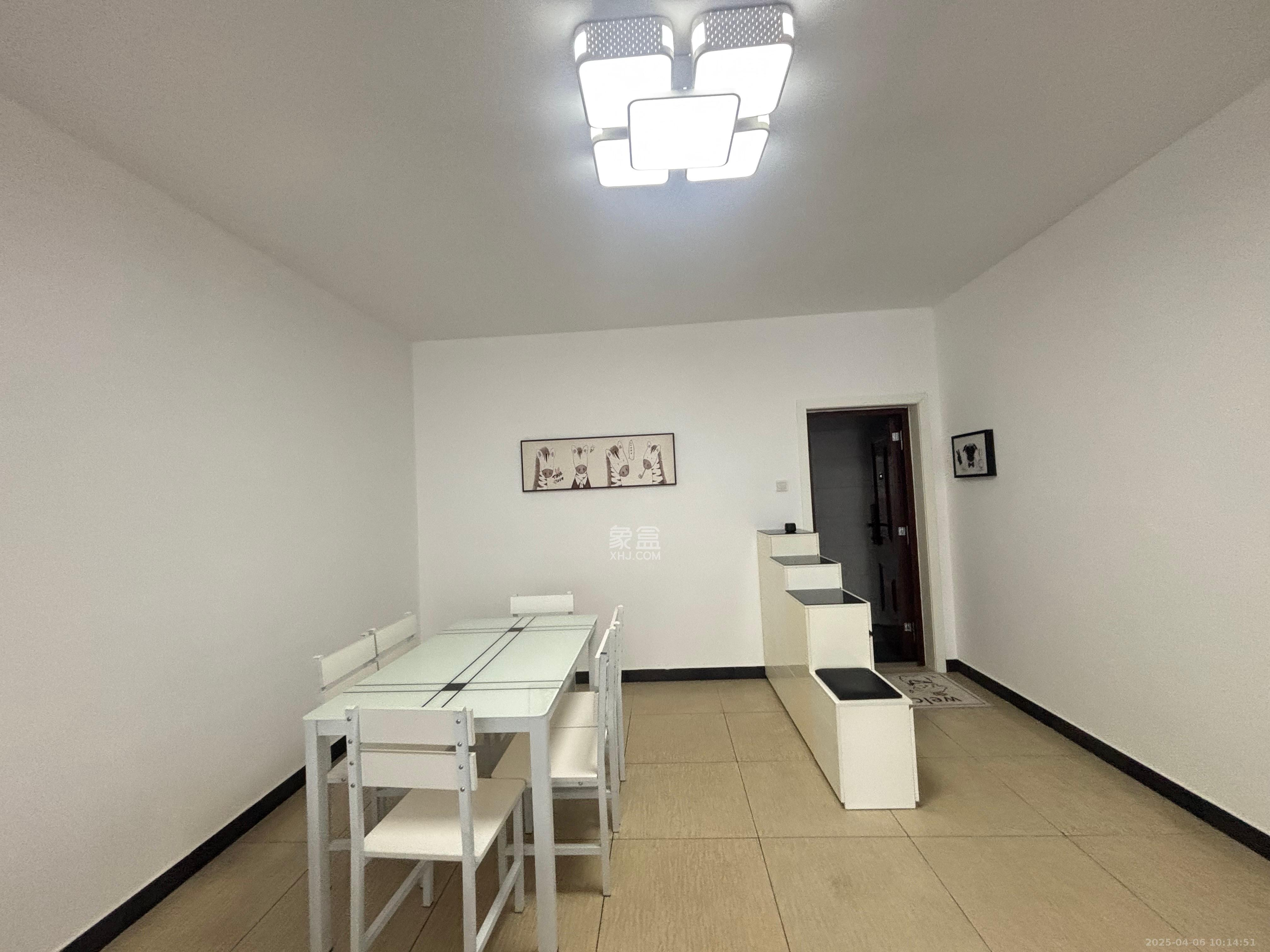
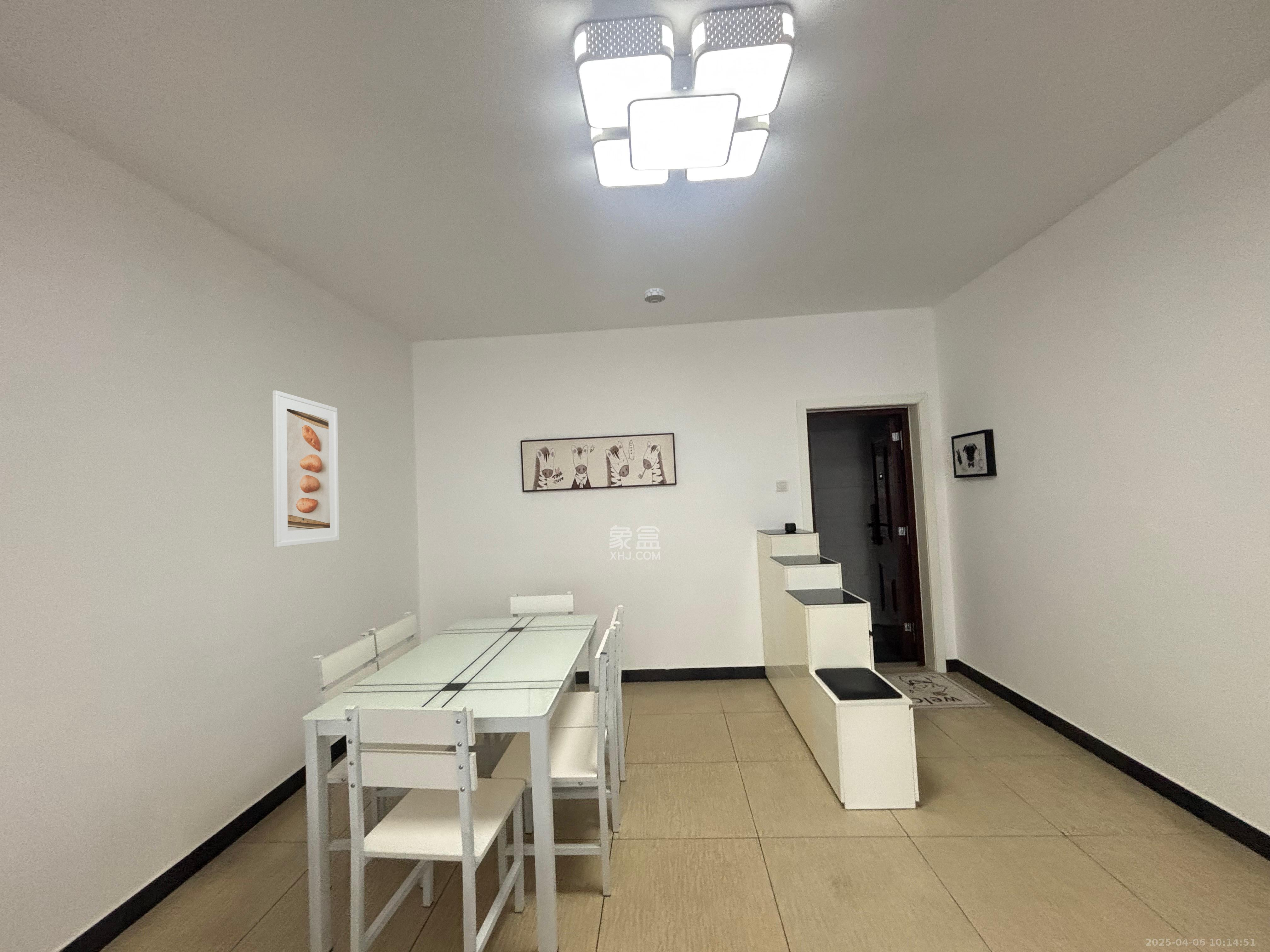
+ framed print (308, 471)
+ smoke detector (655, 295)
